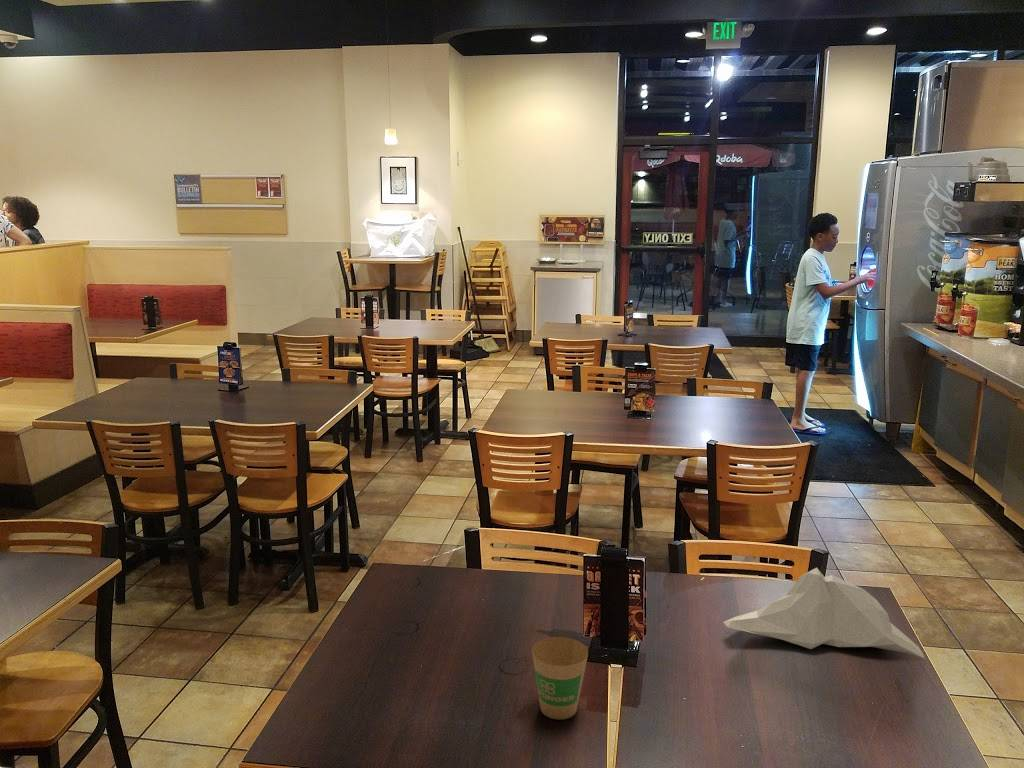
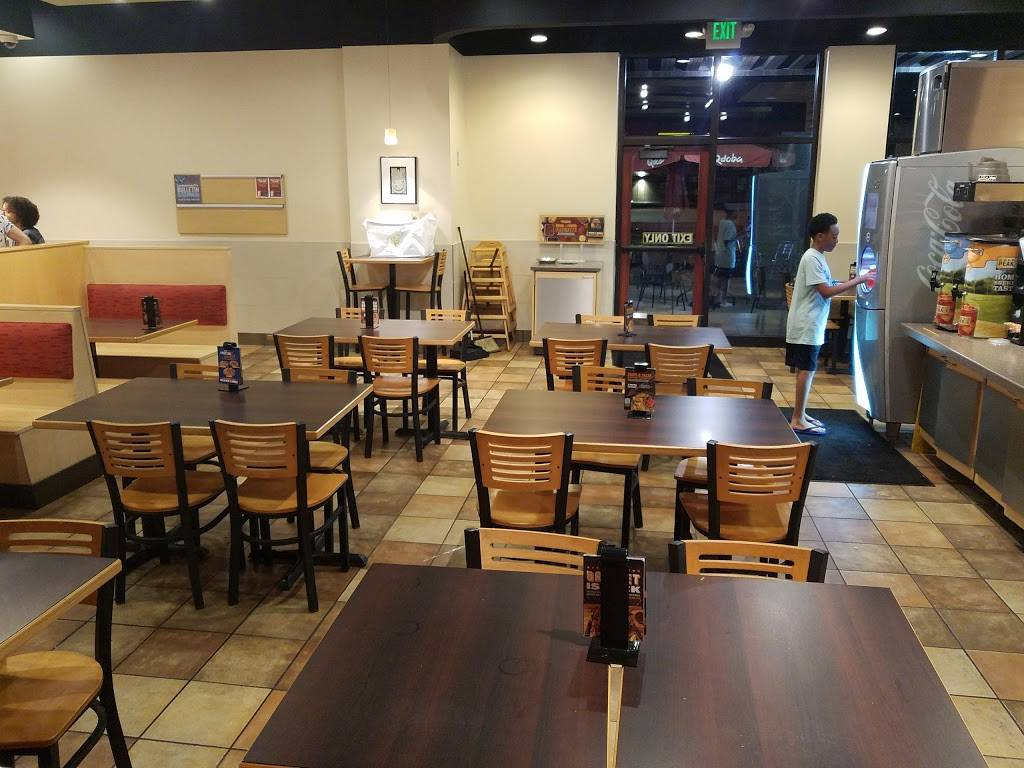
- paper cup (559, 679)
- napkin (818, 603)
